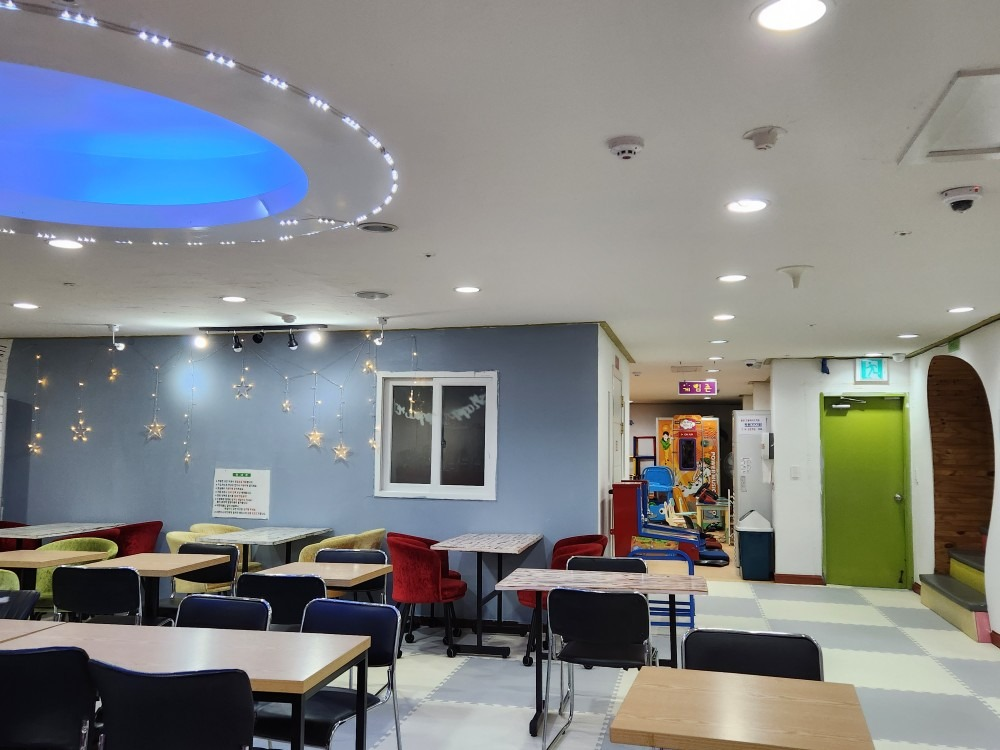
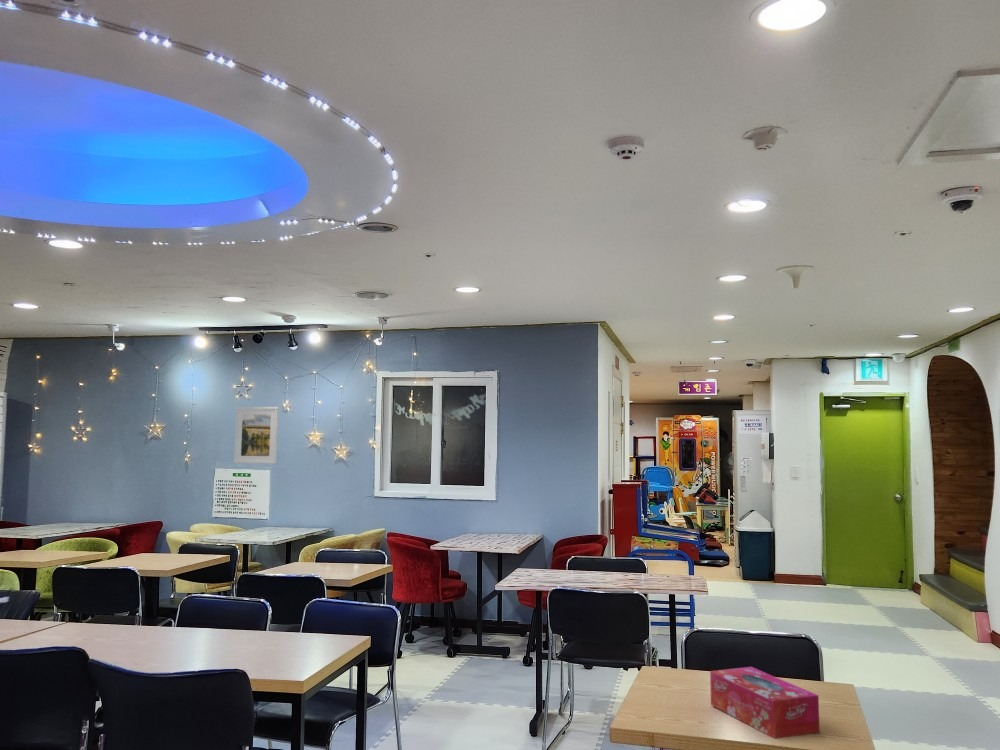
+ tissue box (762, 700)
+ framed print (256, 435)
